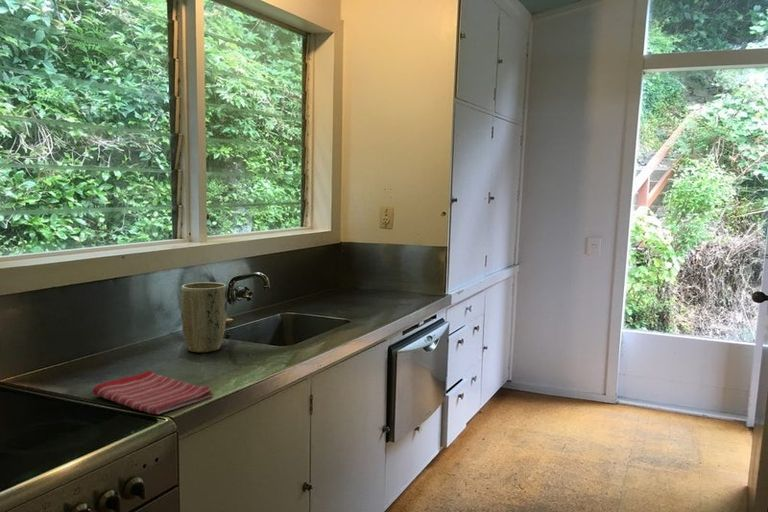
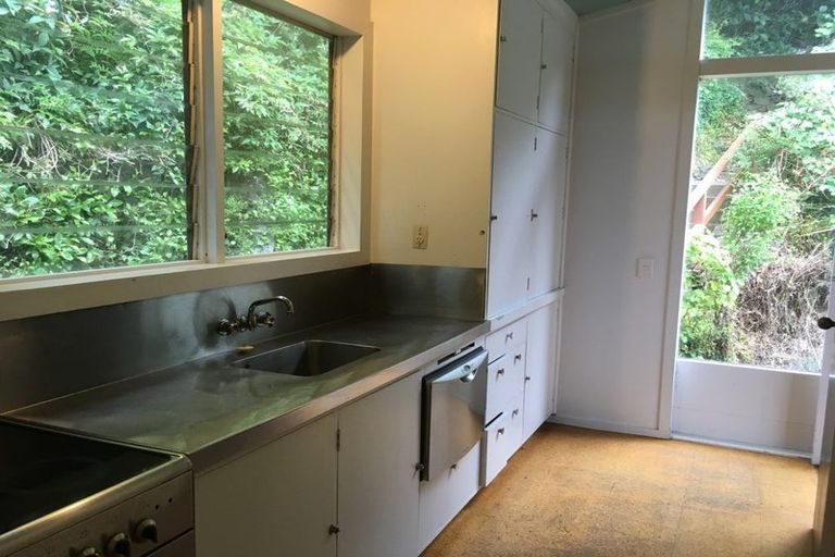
- plant pot (204, 317)
- dish towel (152, 391)
